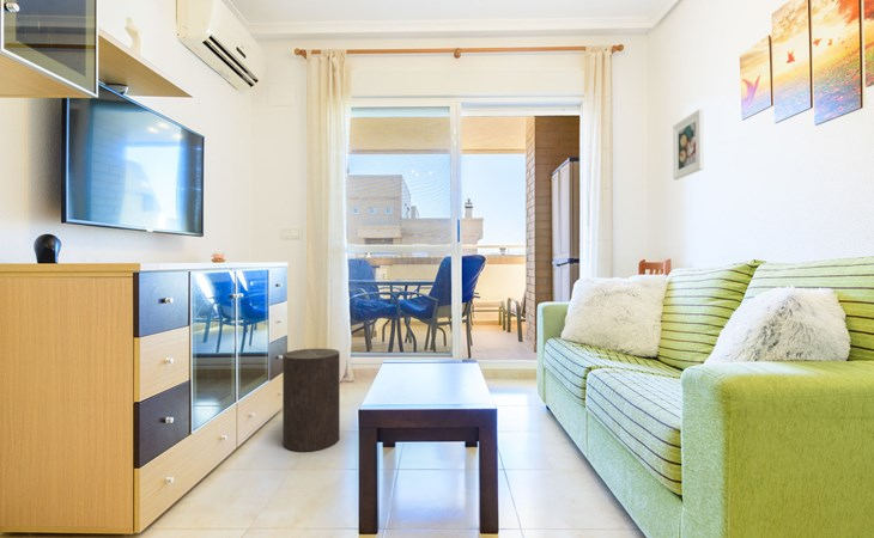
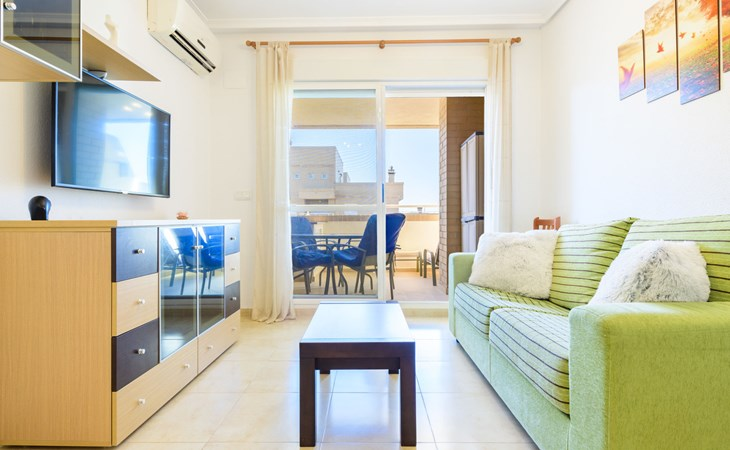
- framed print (687, 146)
- stool (311, 396)
